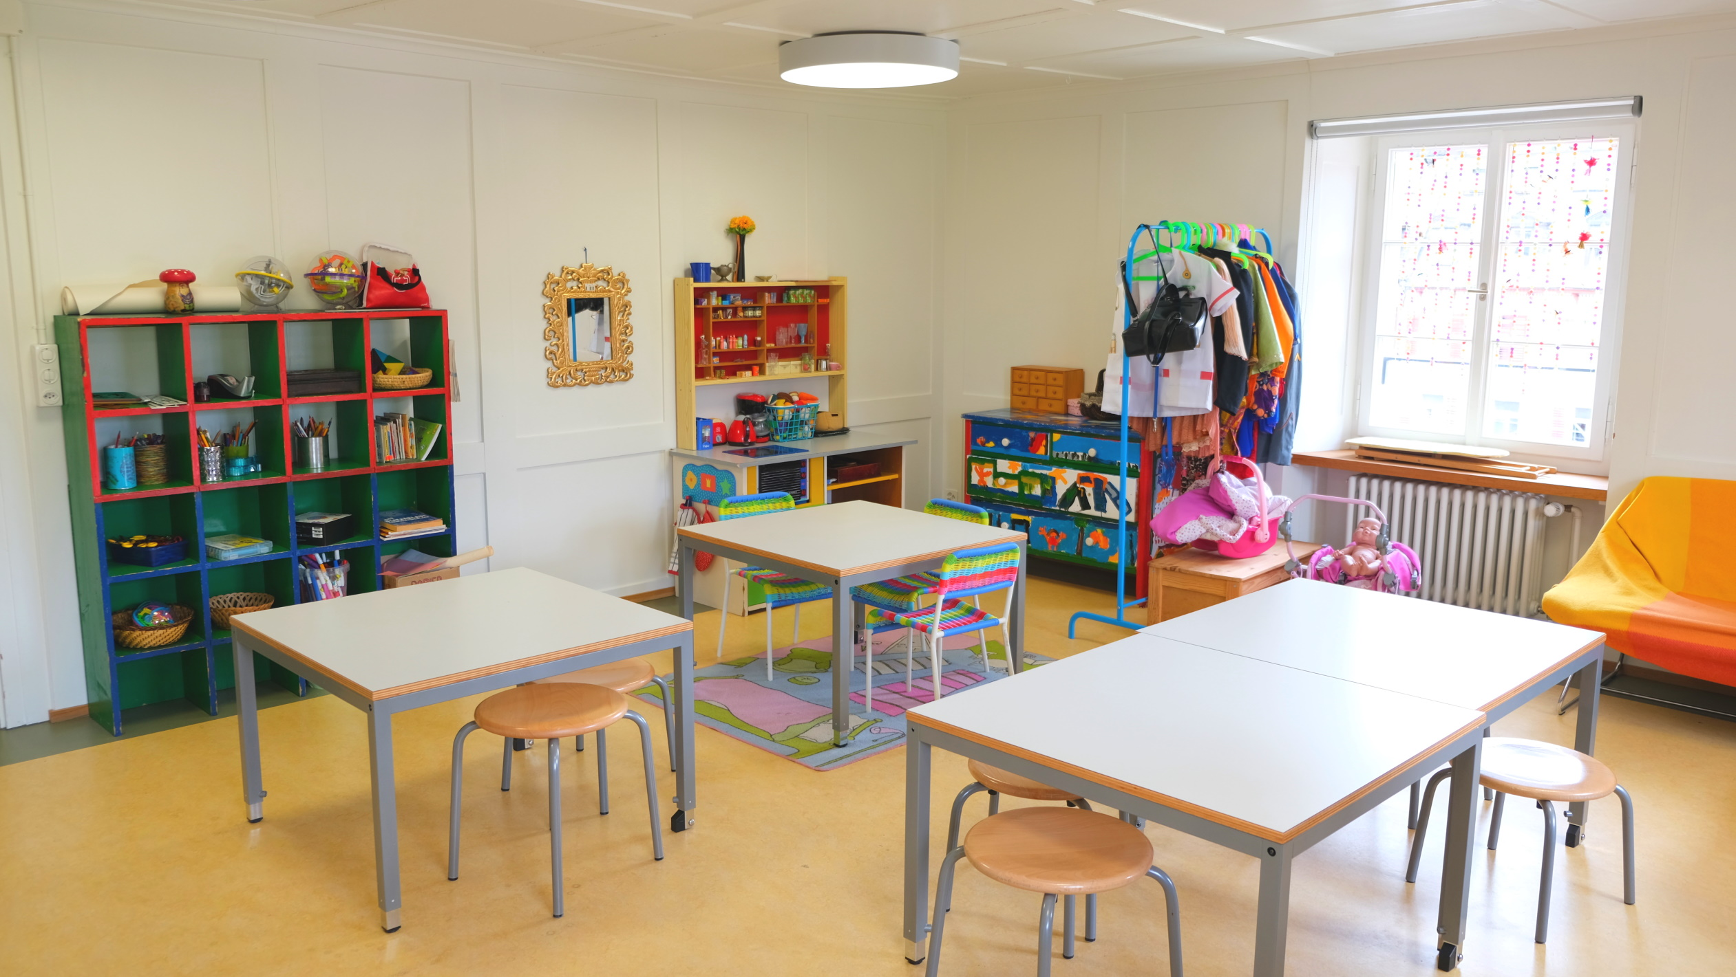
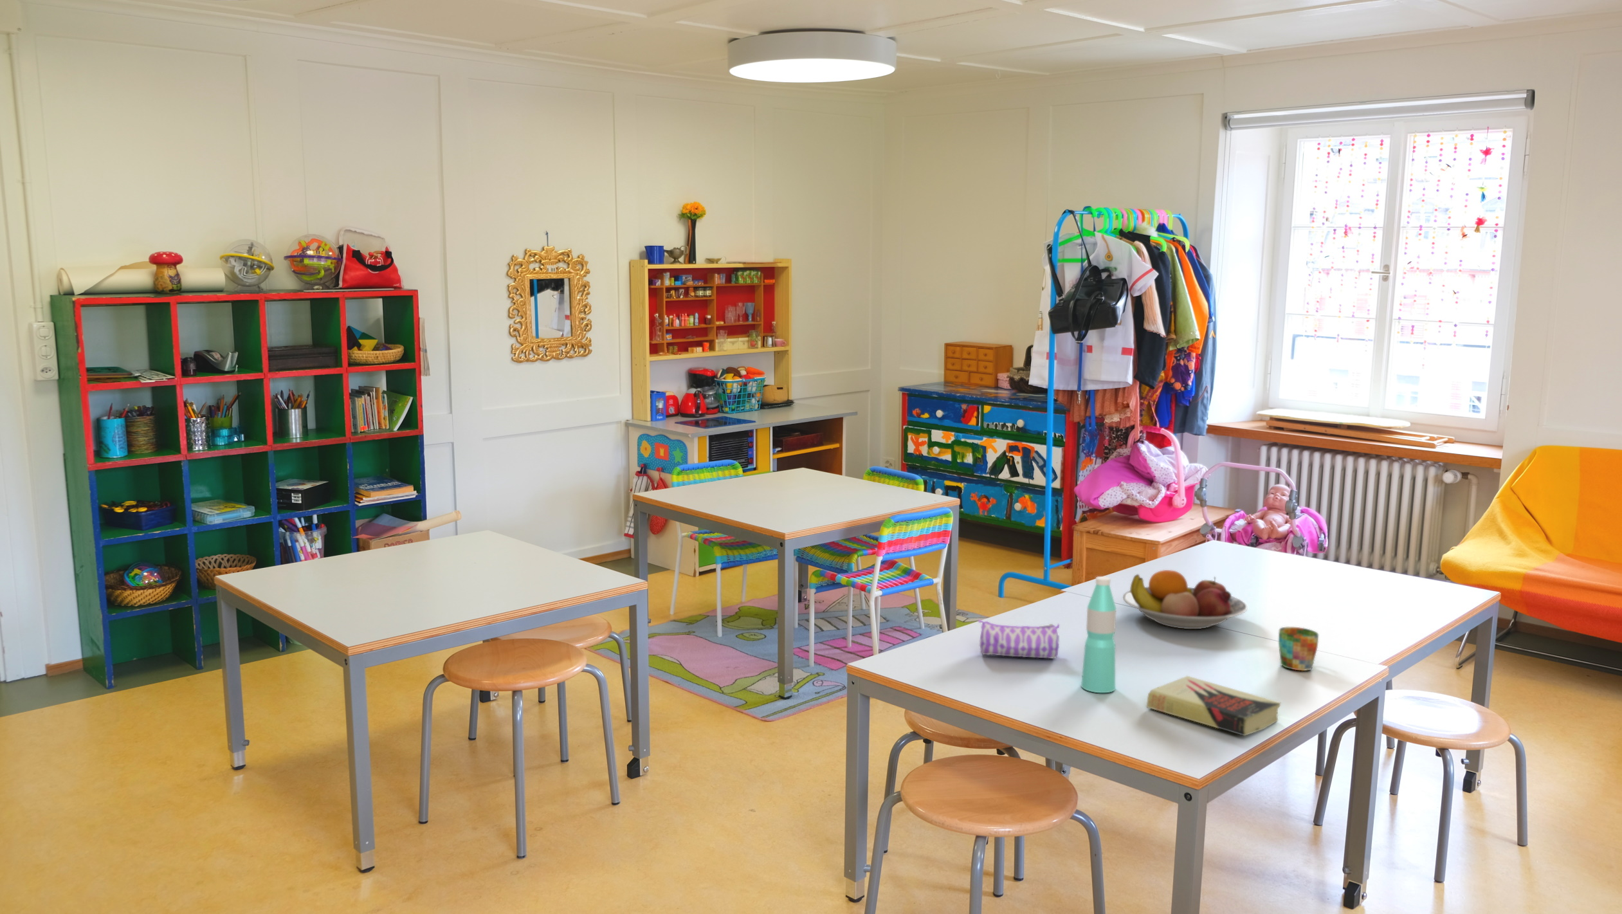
+ fruit bowl (1184, 596)
+ water bottle (1101, 633)
+ mug (1299, 648)
+ pencil case (1019, 639)
+ book (1213, 704)
